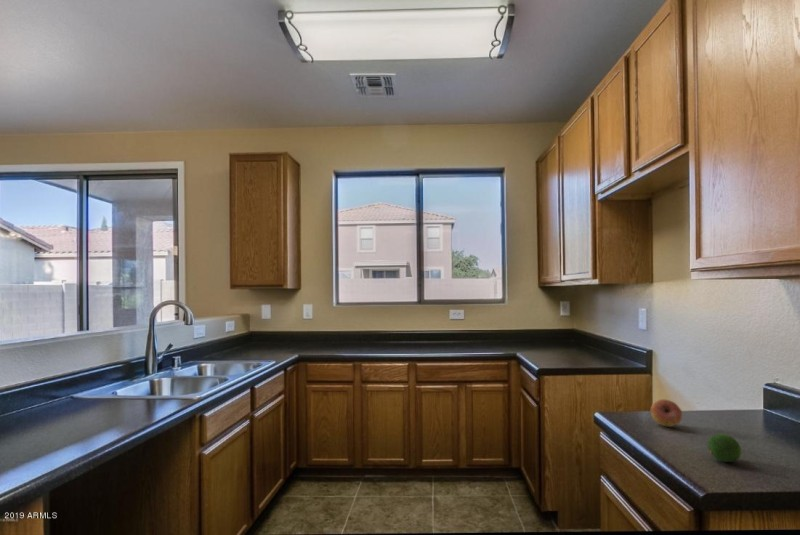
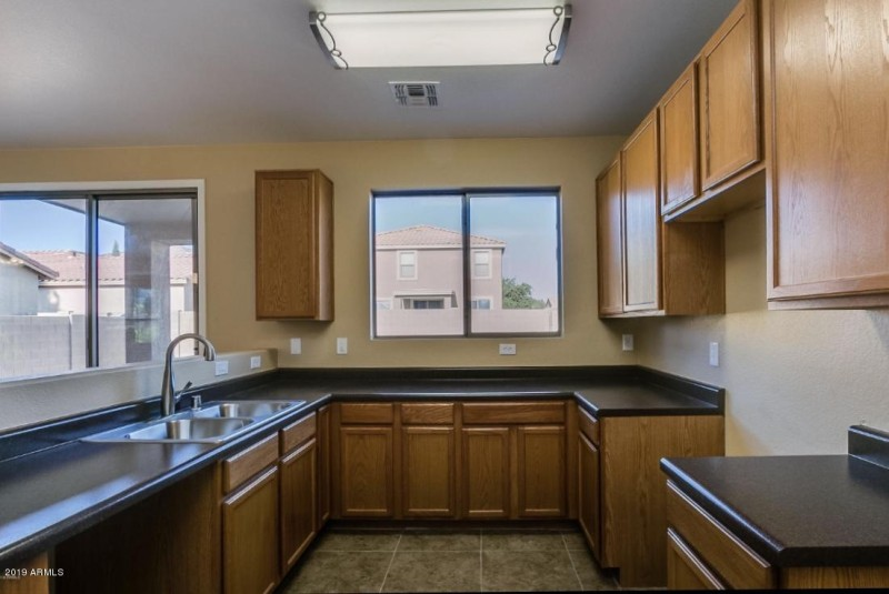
- fruit (724, 447)
- fruit (666, 412)
